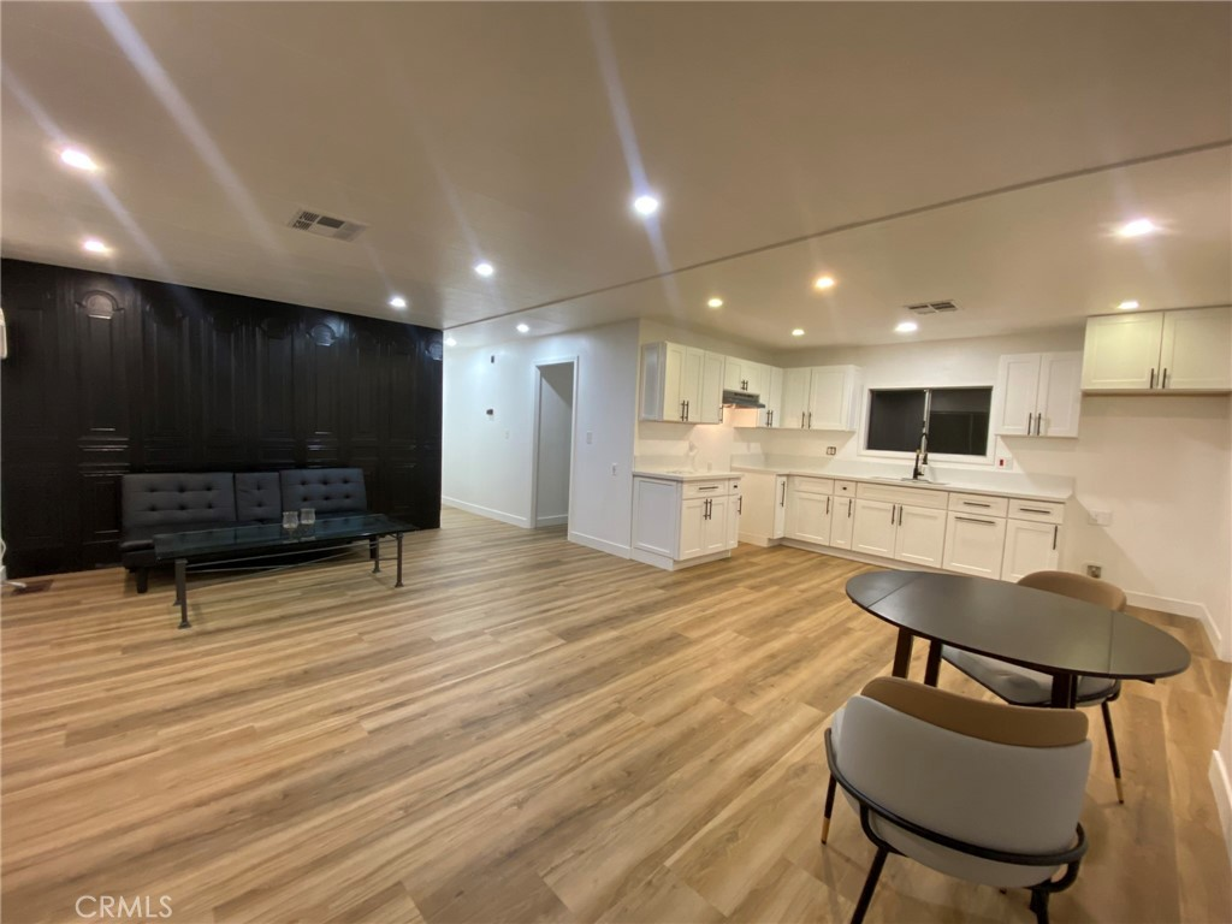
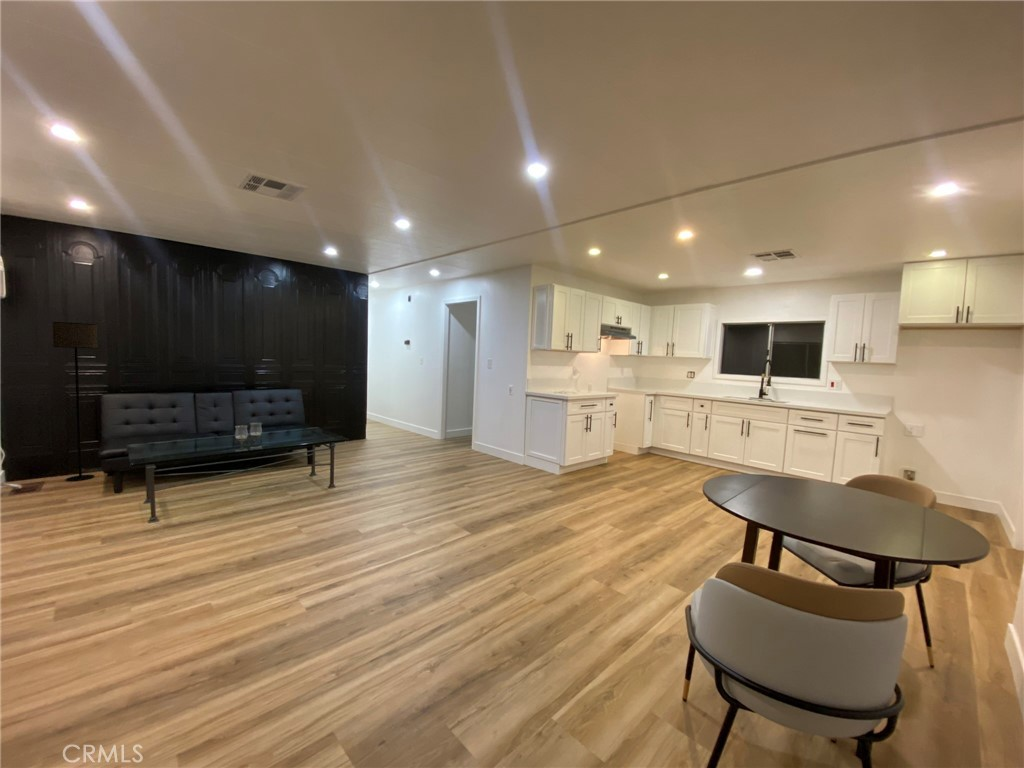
+ floor lamp (77, 401)
